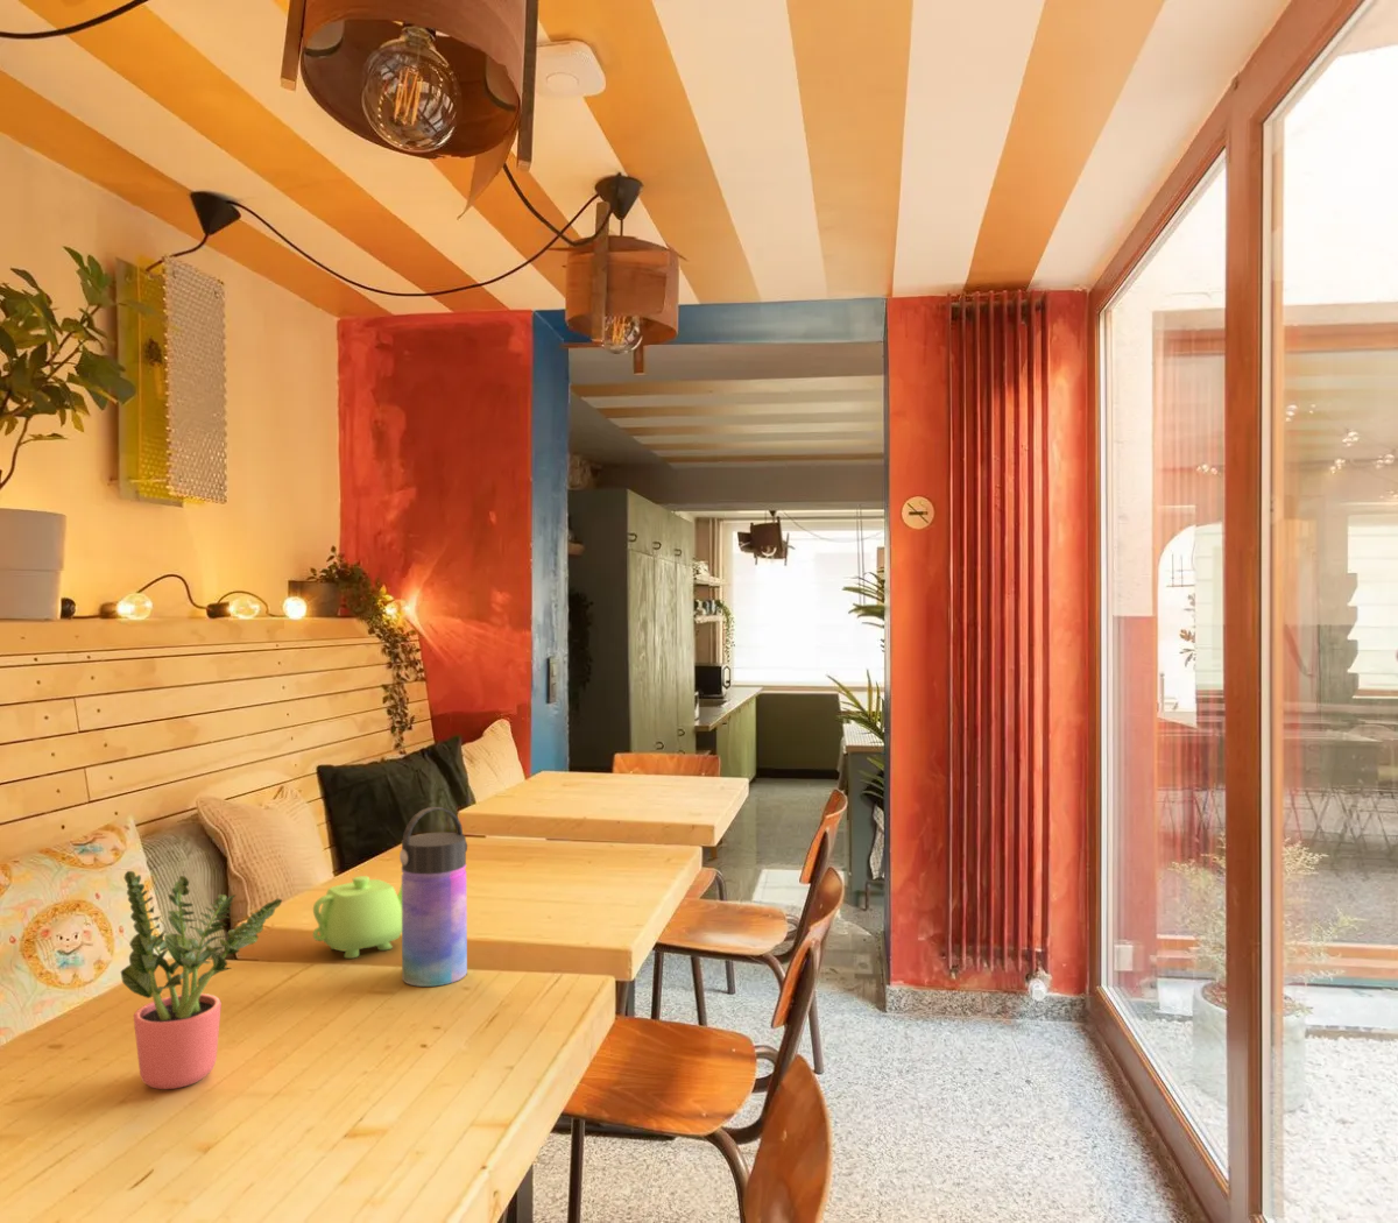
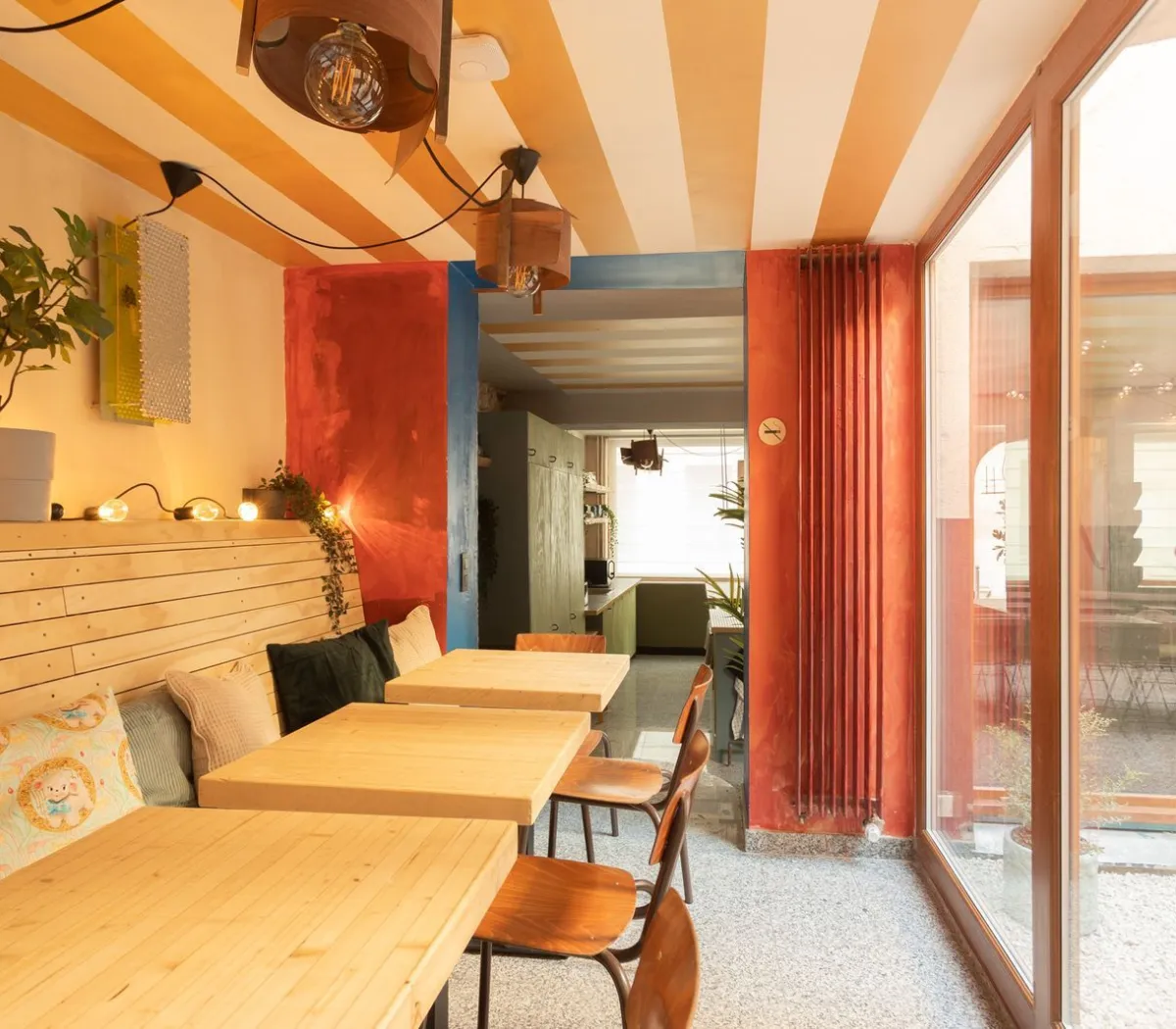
- water bottle (434, 891)
- potted plant (191, 959)
- teapot (369, 910)
